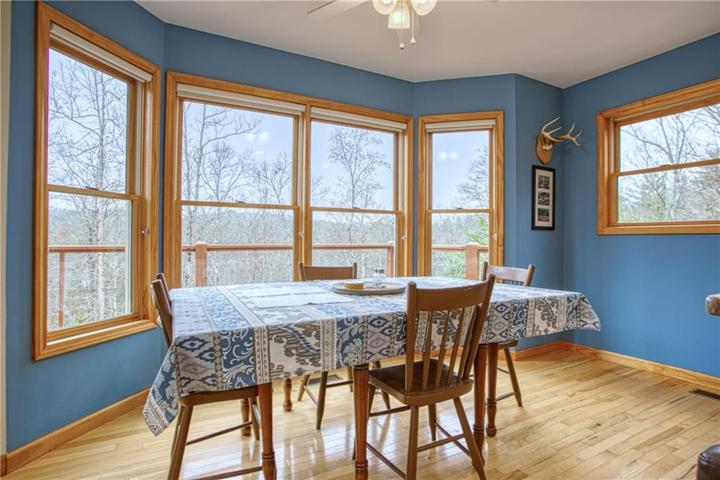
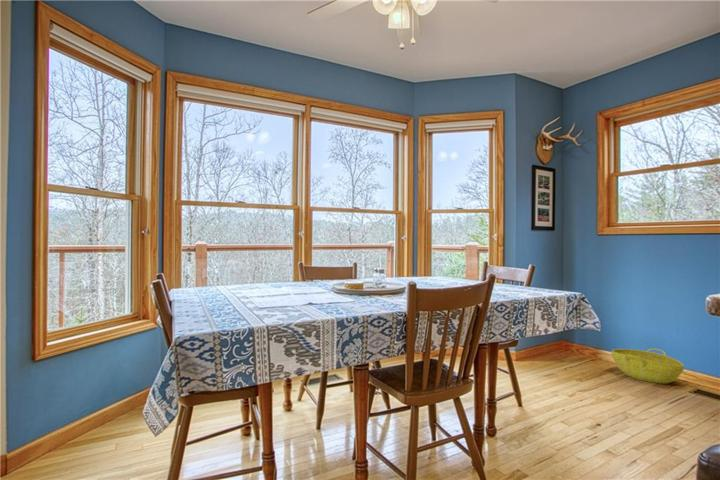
+ basket (645, 364)
